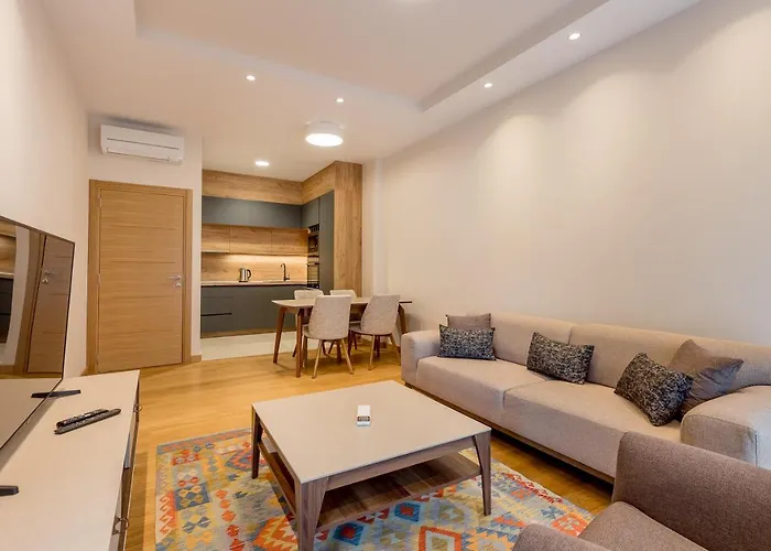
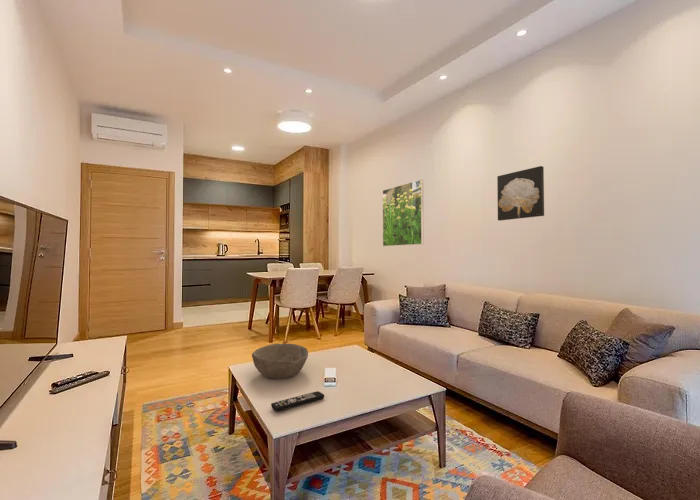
+ wall art (519, 194)
+ bowl (280, 361)
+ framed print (401, 215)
+ remote control (298, 401)
